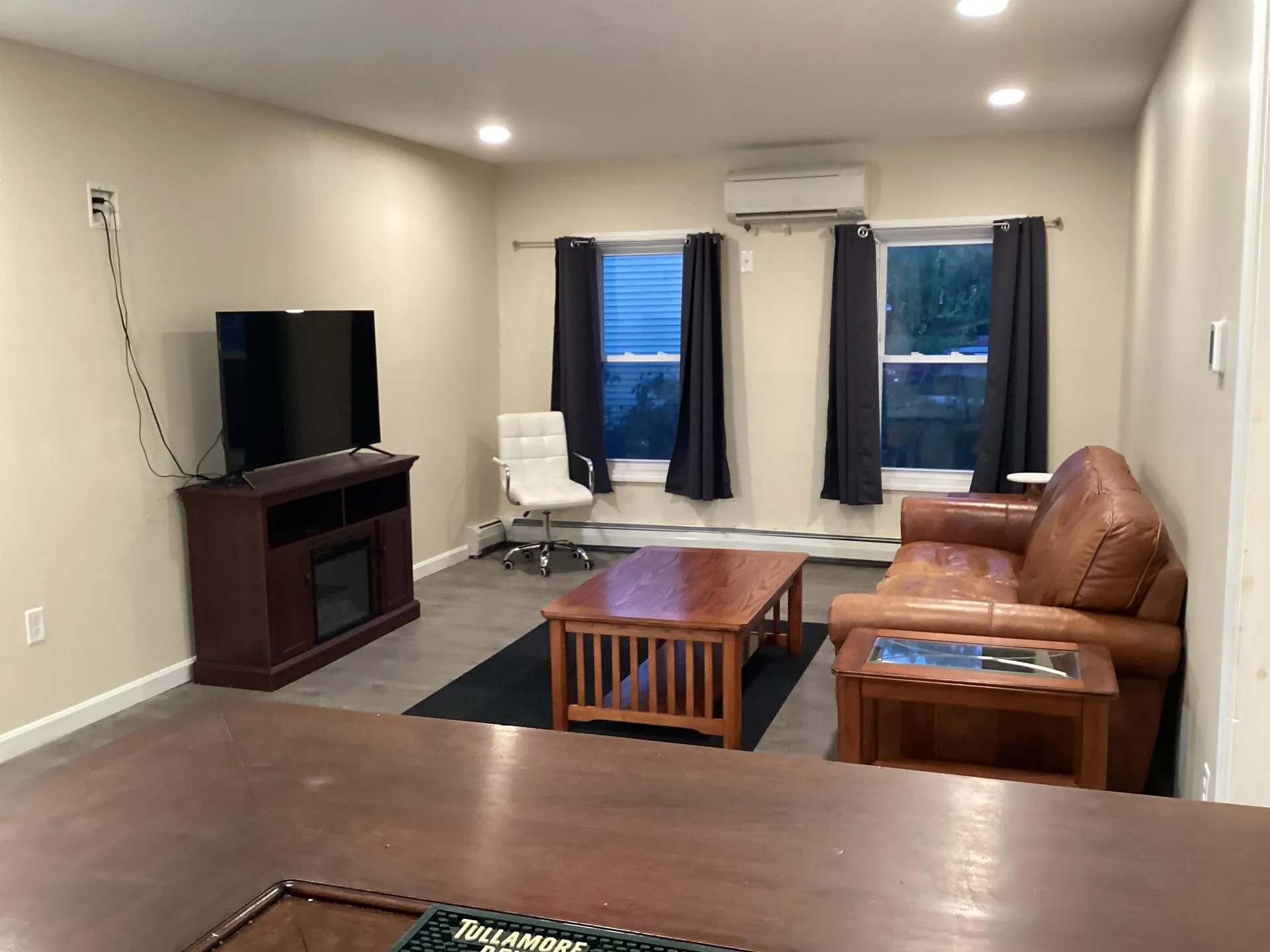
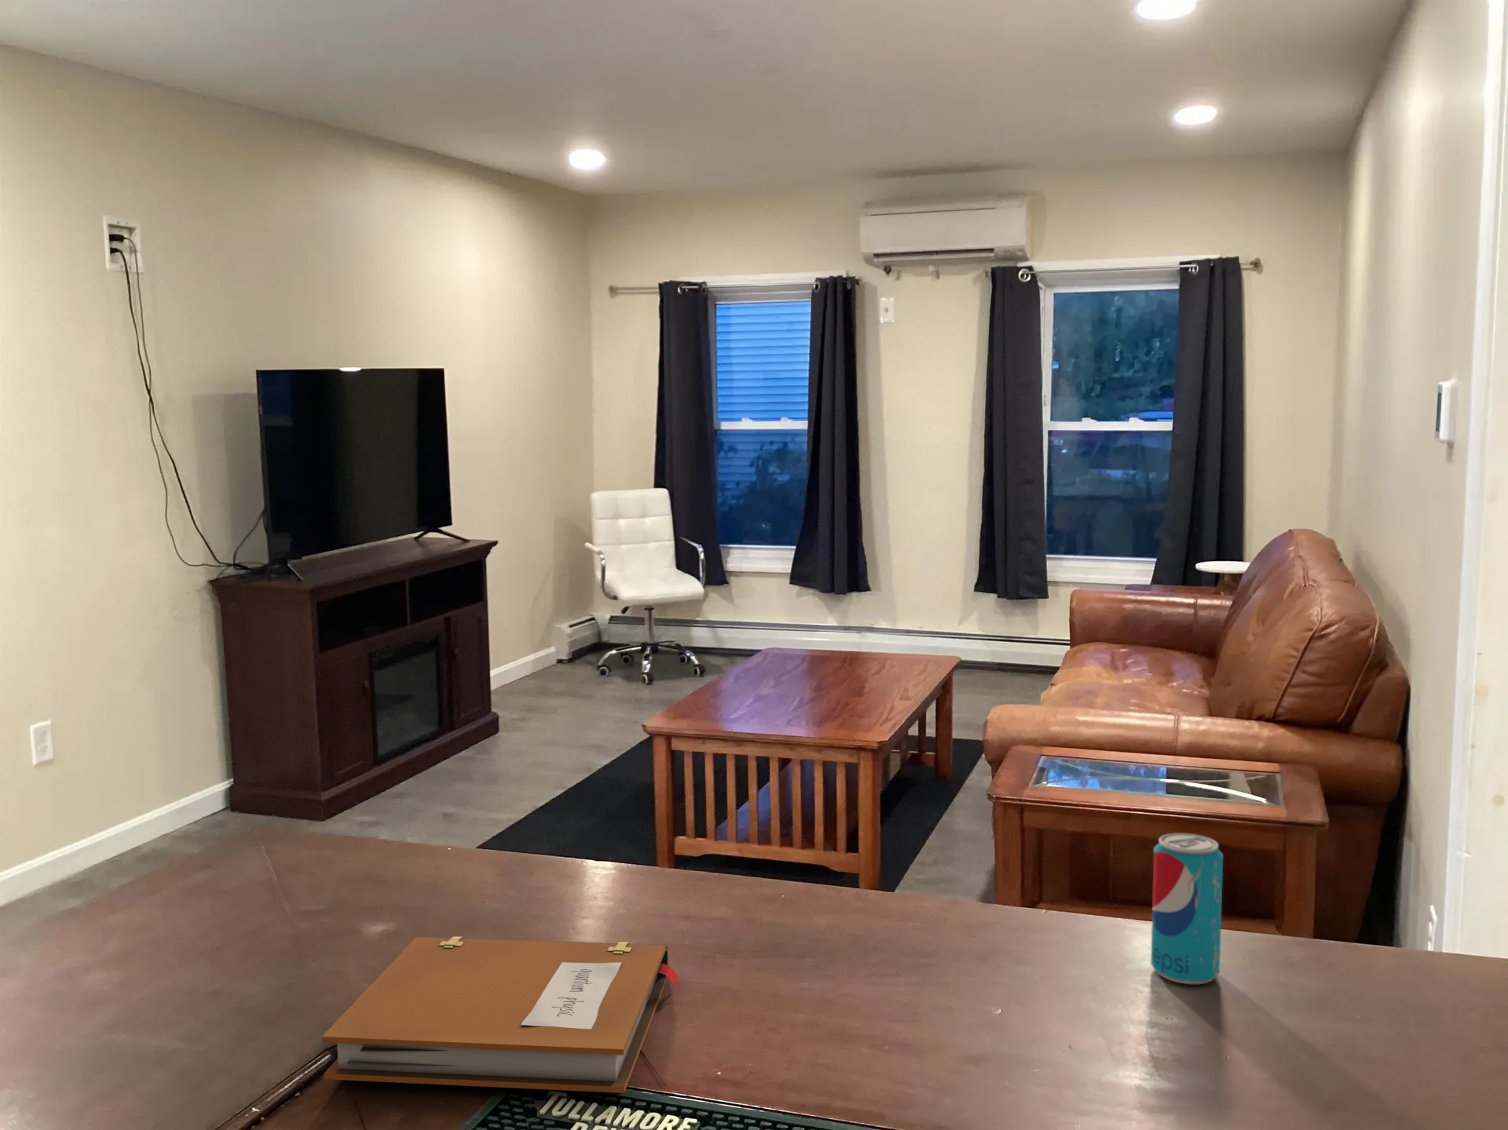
+ notebook (519, 1004)
+ beverage can (1186, 907)
